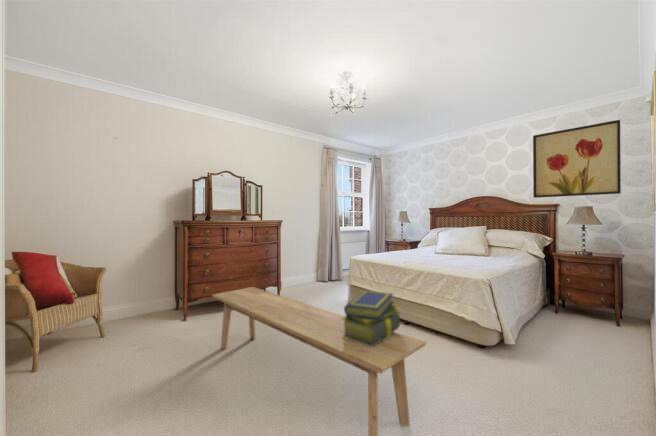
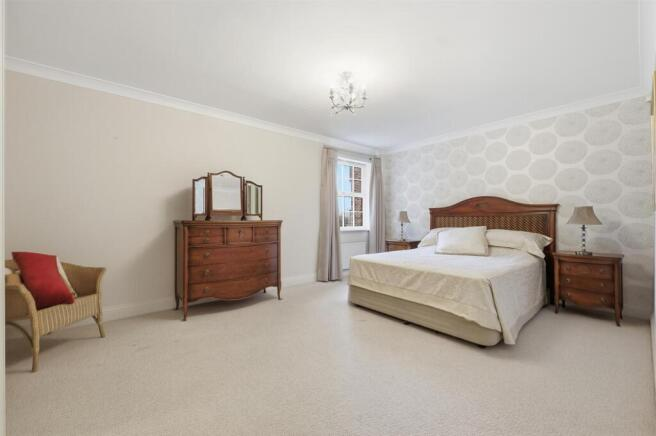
- stack of books (371, 315)
- bench (295, 338)
- wall art (573, 162)
